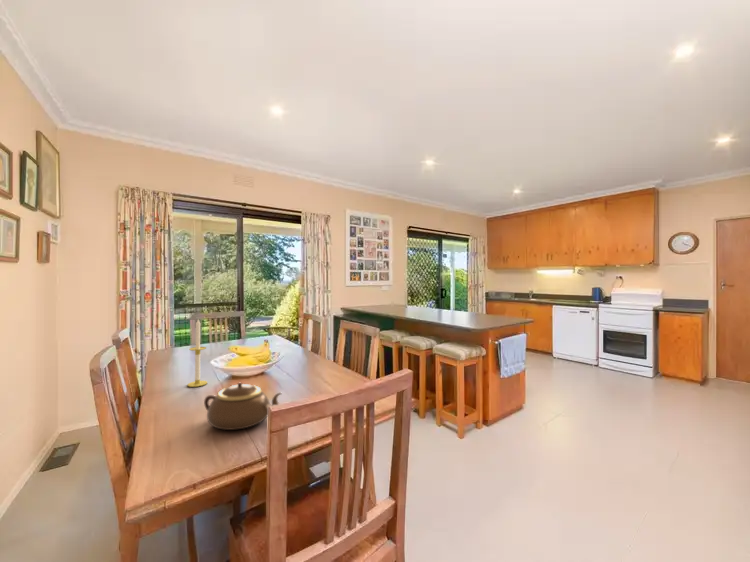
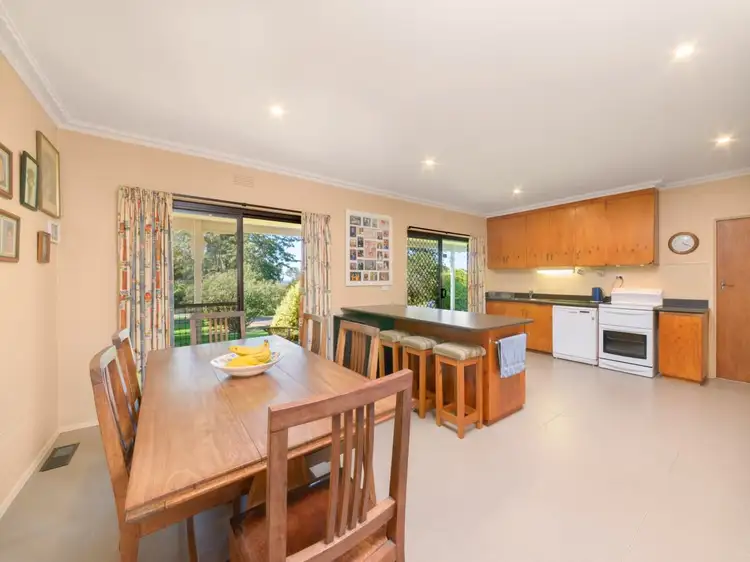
- candle (197, 351)
- teapot (241, 401)
